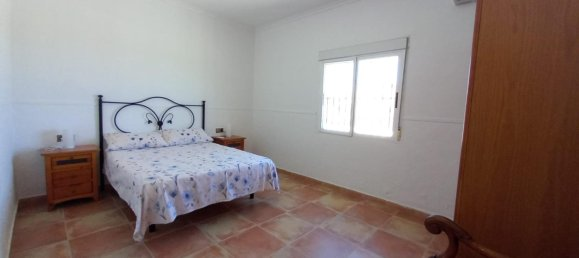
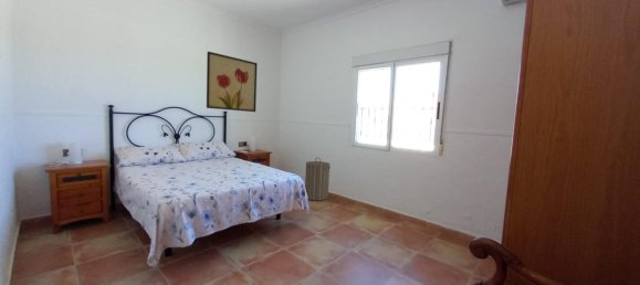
+ laundry hamper (317, 177)
+ wall art (233, 84)
